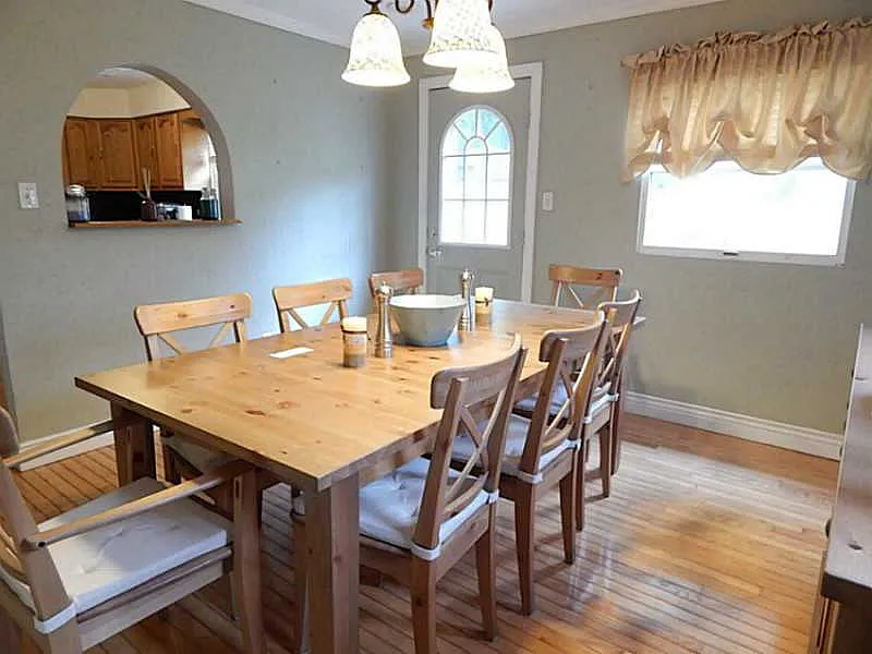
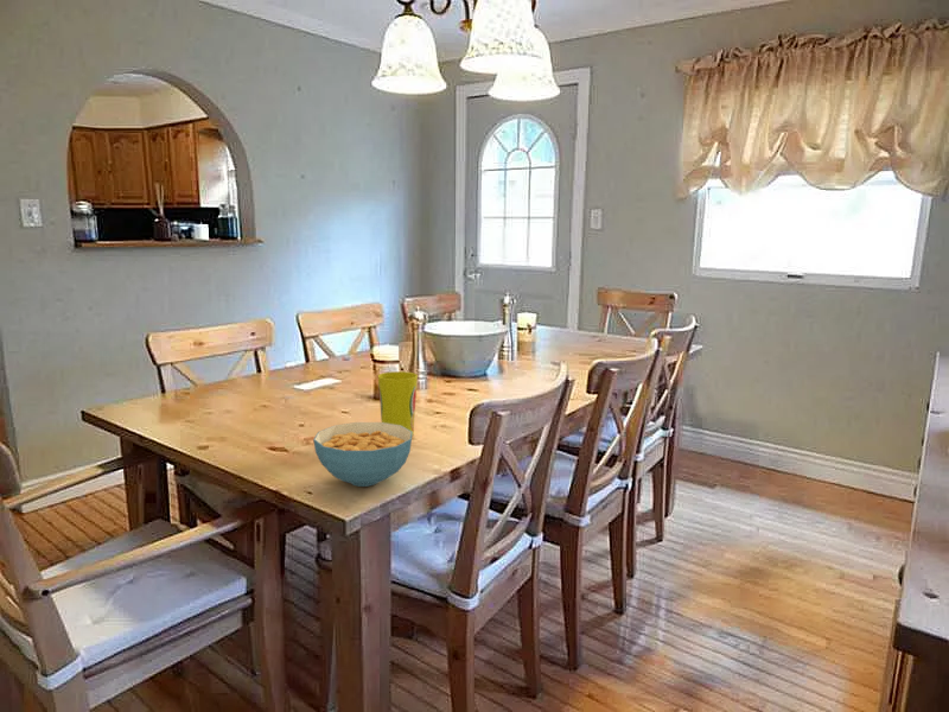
+ cereal bowl (364, 458)
+ cup (397, 405)
